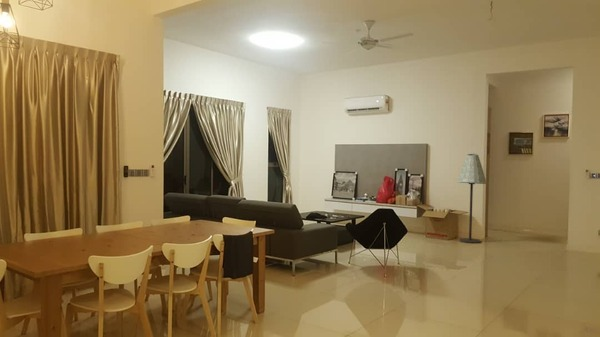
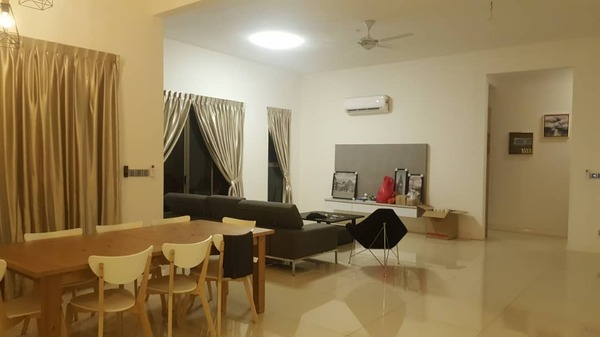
- floor lamp (471, 197)
